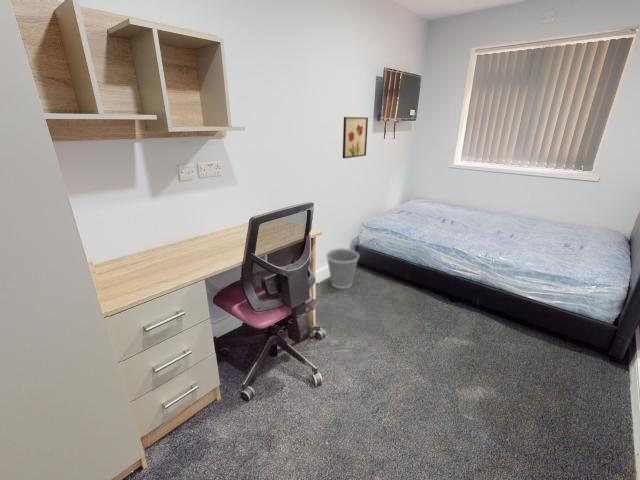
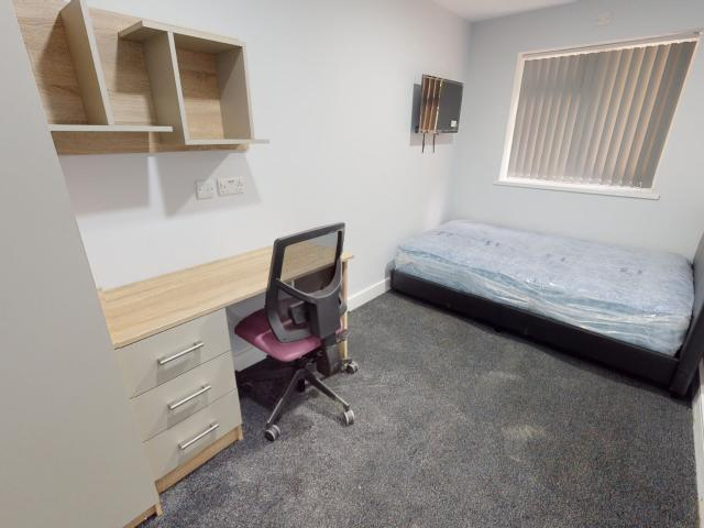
- wastebasket (342, 269)
- wall art (354, 137)
